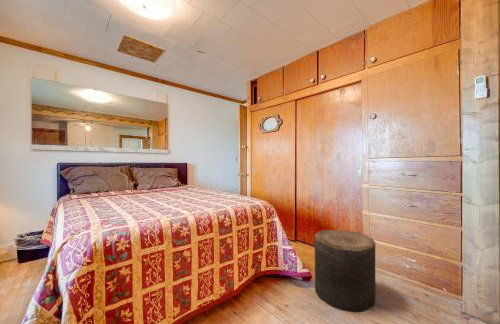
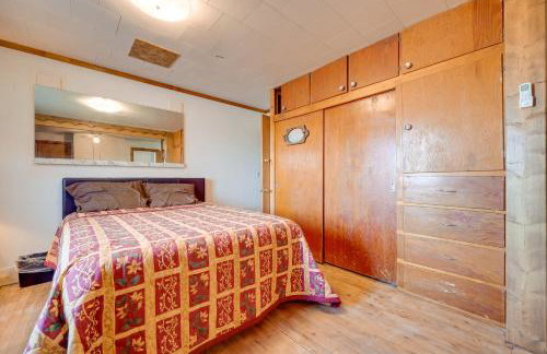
- stool (343, 265)
